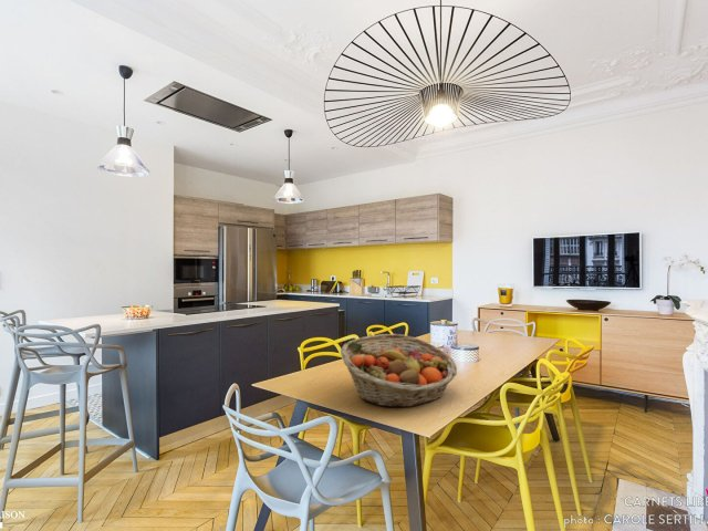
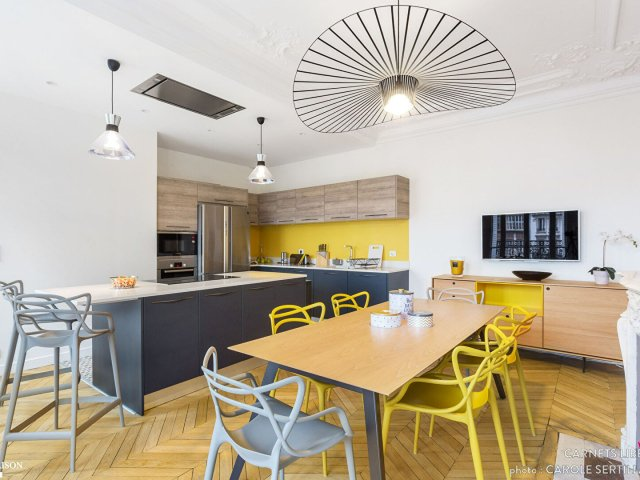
- fruit basket (398, 367)
